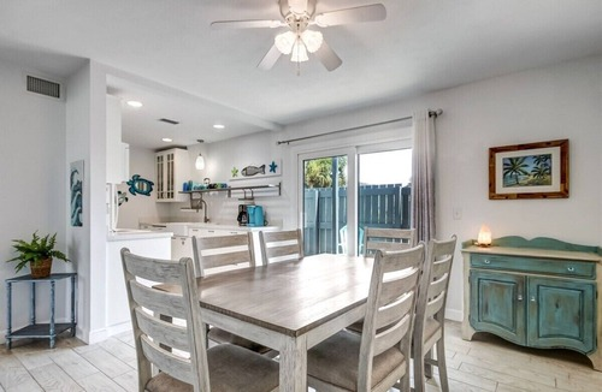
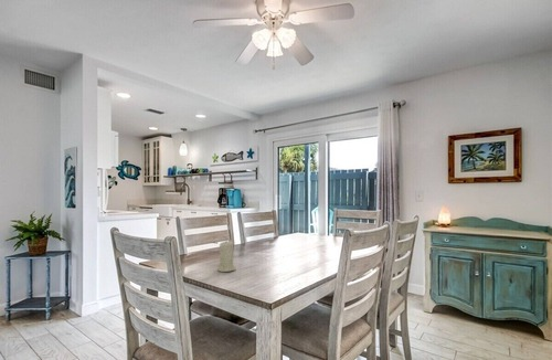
+ candle (226, 254)
